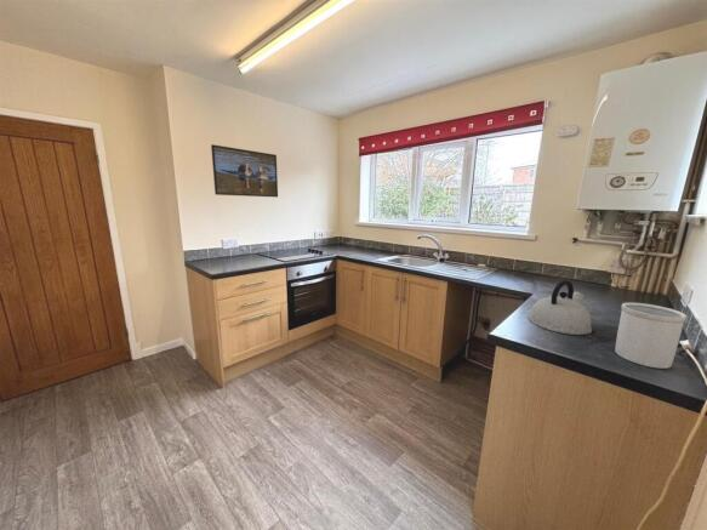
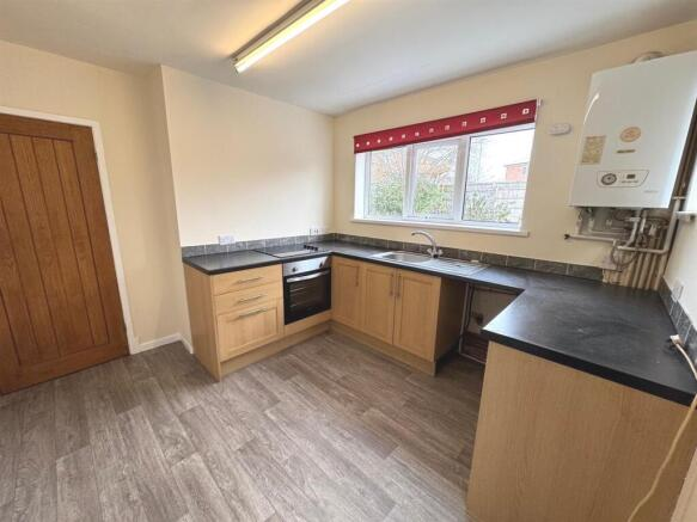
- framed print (247, 173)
- utensil holder (646, 334)
- kettle (563, 302)
